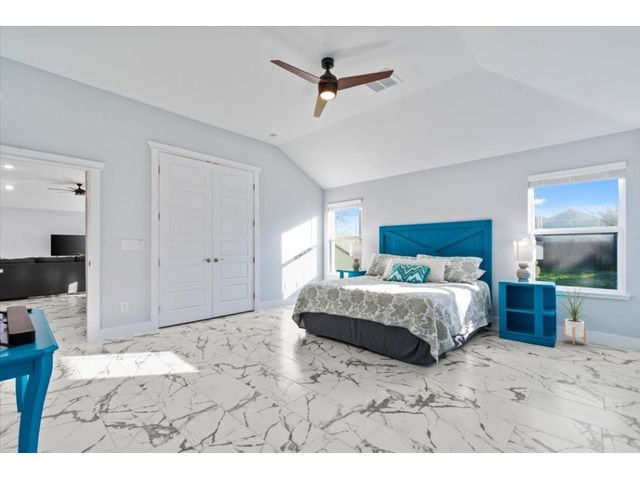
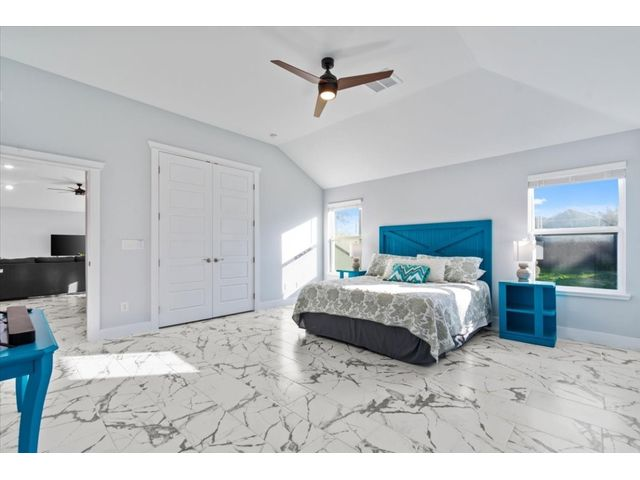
- house plant (575, 313)
